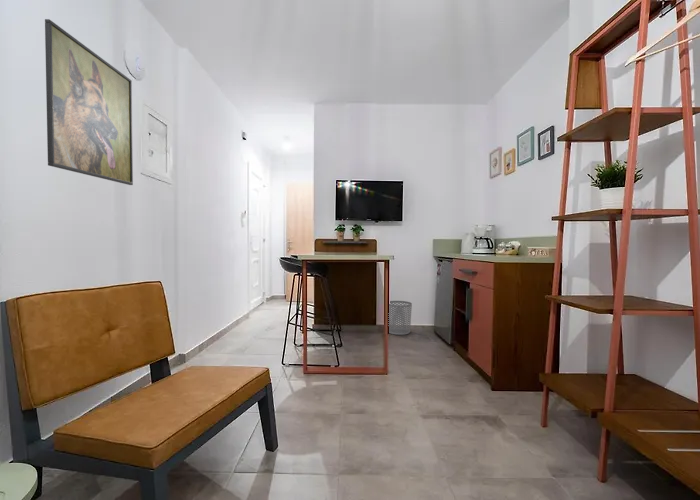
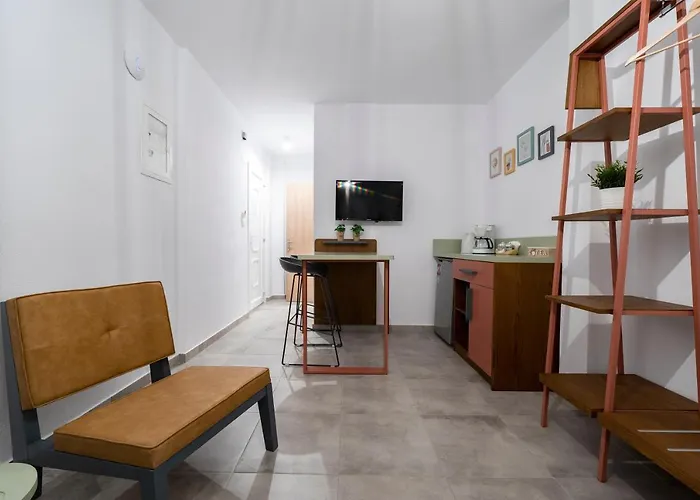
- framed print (96, 116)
- waste bin (399, 317)
